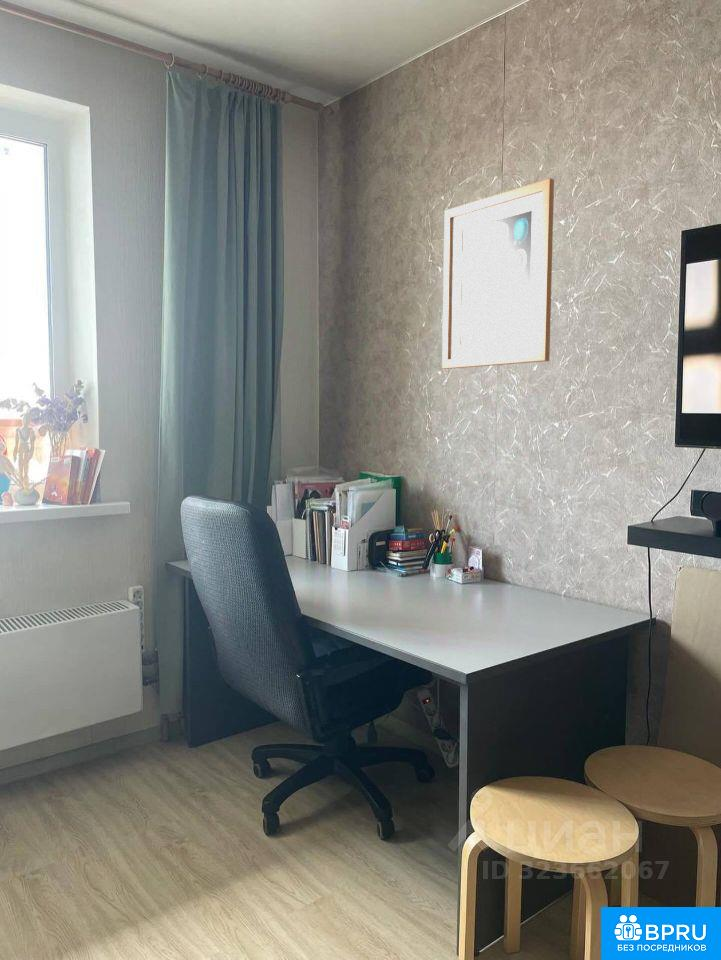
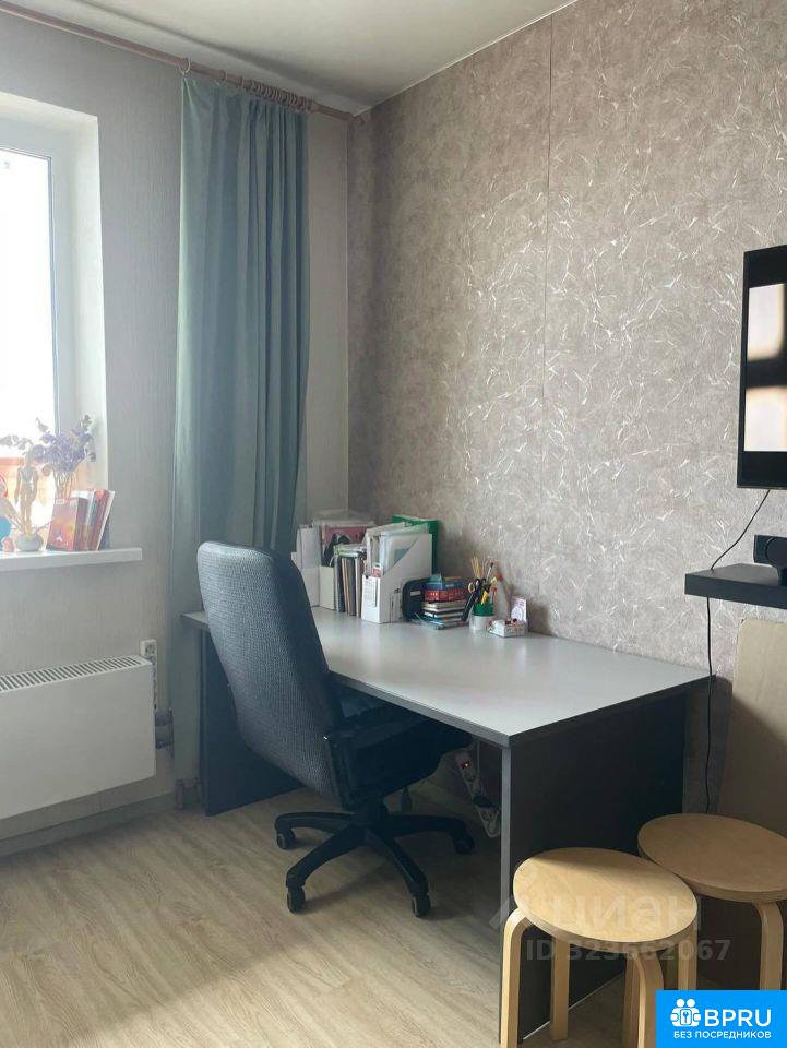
- wall art (493, 281)
